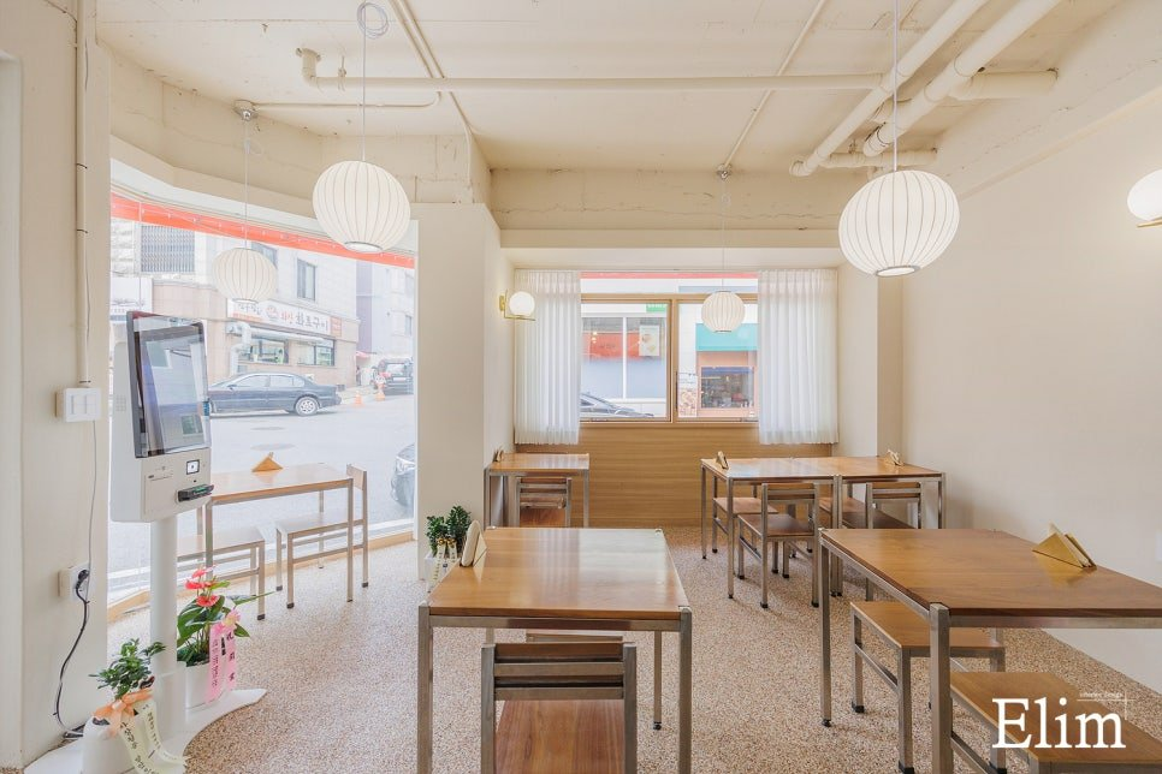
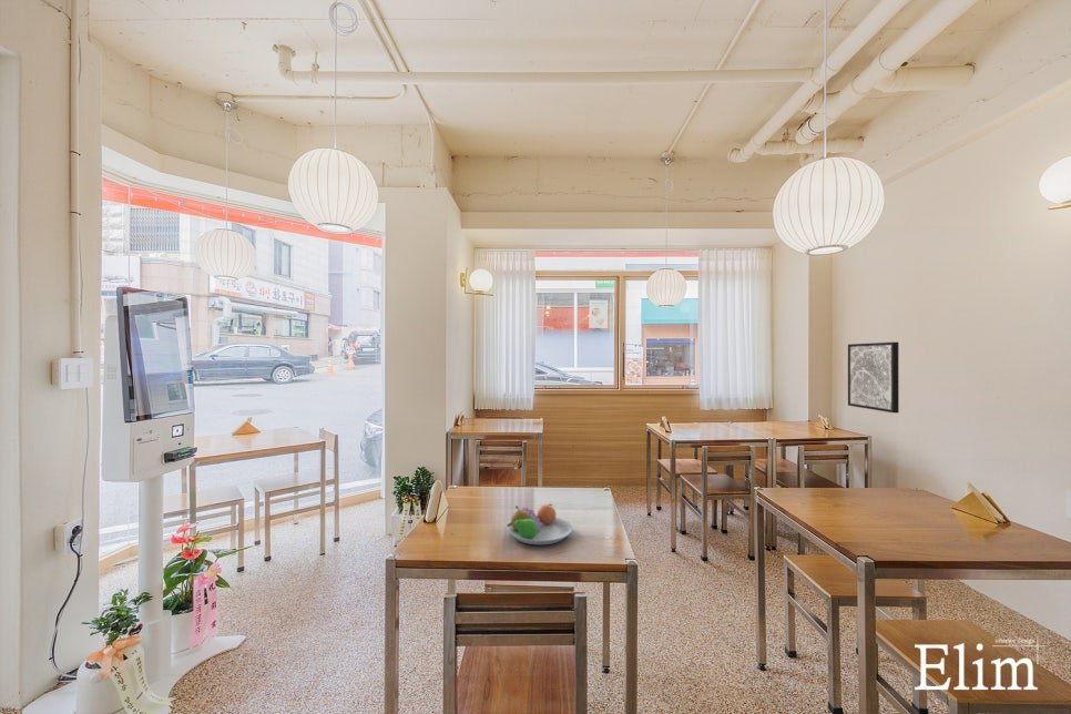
+ fruit bowl (537, 521)
+ wall art (870, 376)
